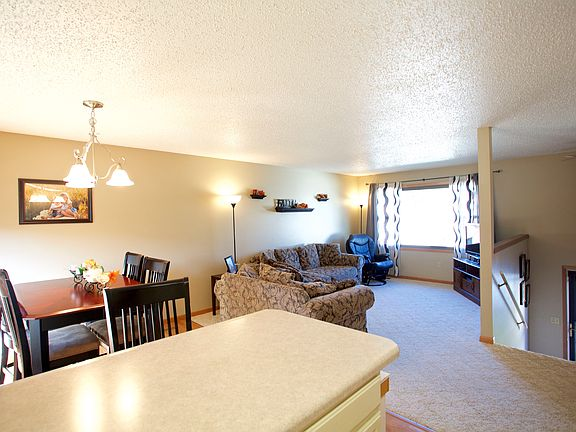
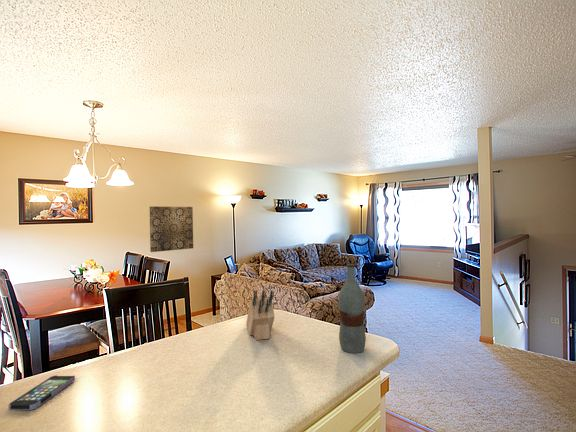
+ bottle (351, 306)
+ knife block (259, 309)
+ wall art (172, 228)
+ smartphone (44, 391)
